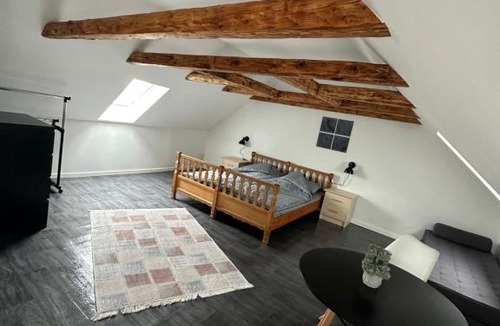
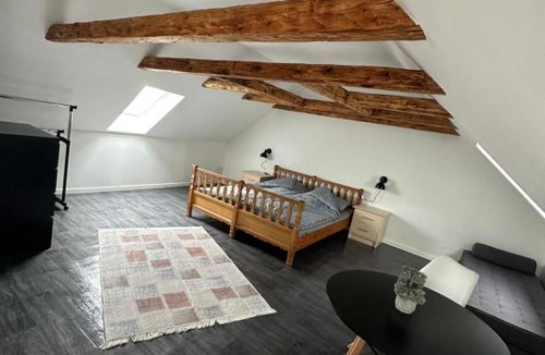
- wall art (334, 135)
